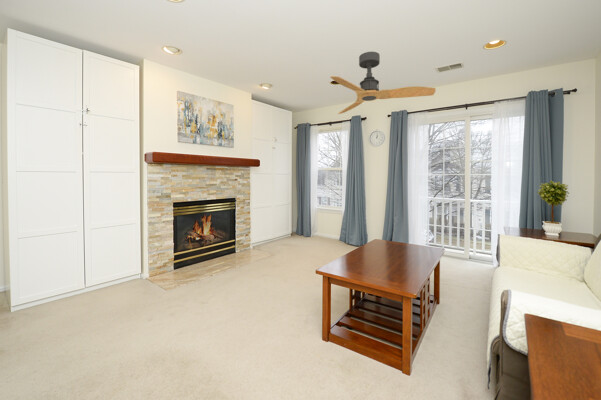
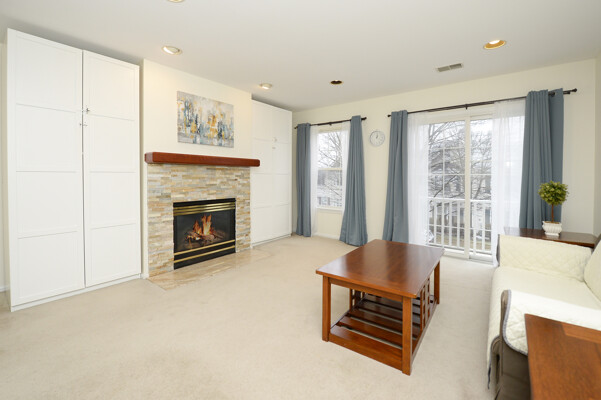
- ceiling fan (377, 80)
